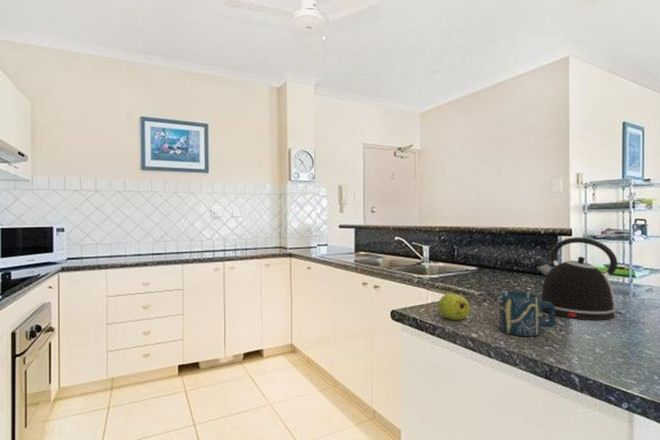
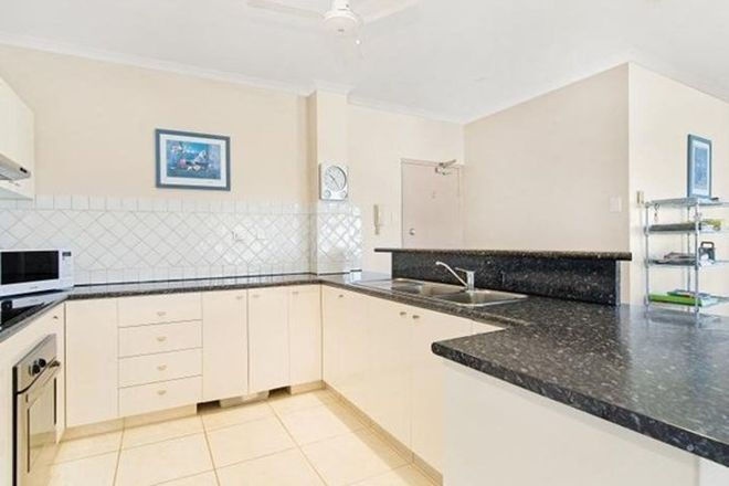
- kettle (576, 274)
- fruit (453, 305)
- cup (526, 313)
